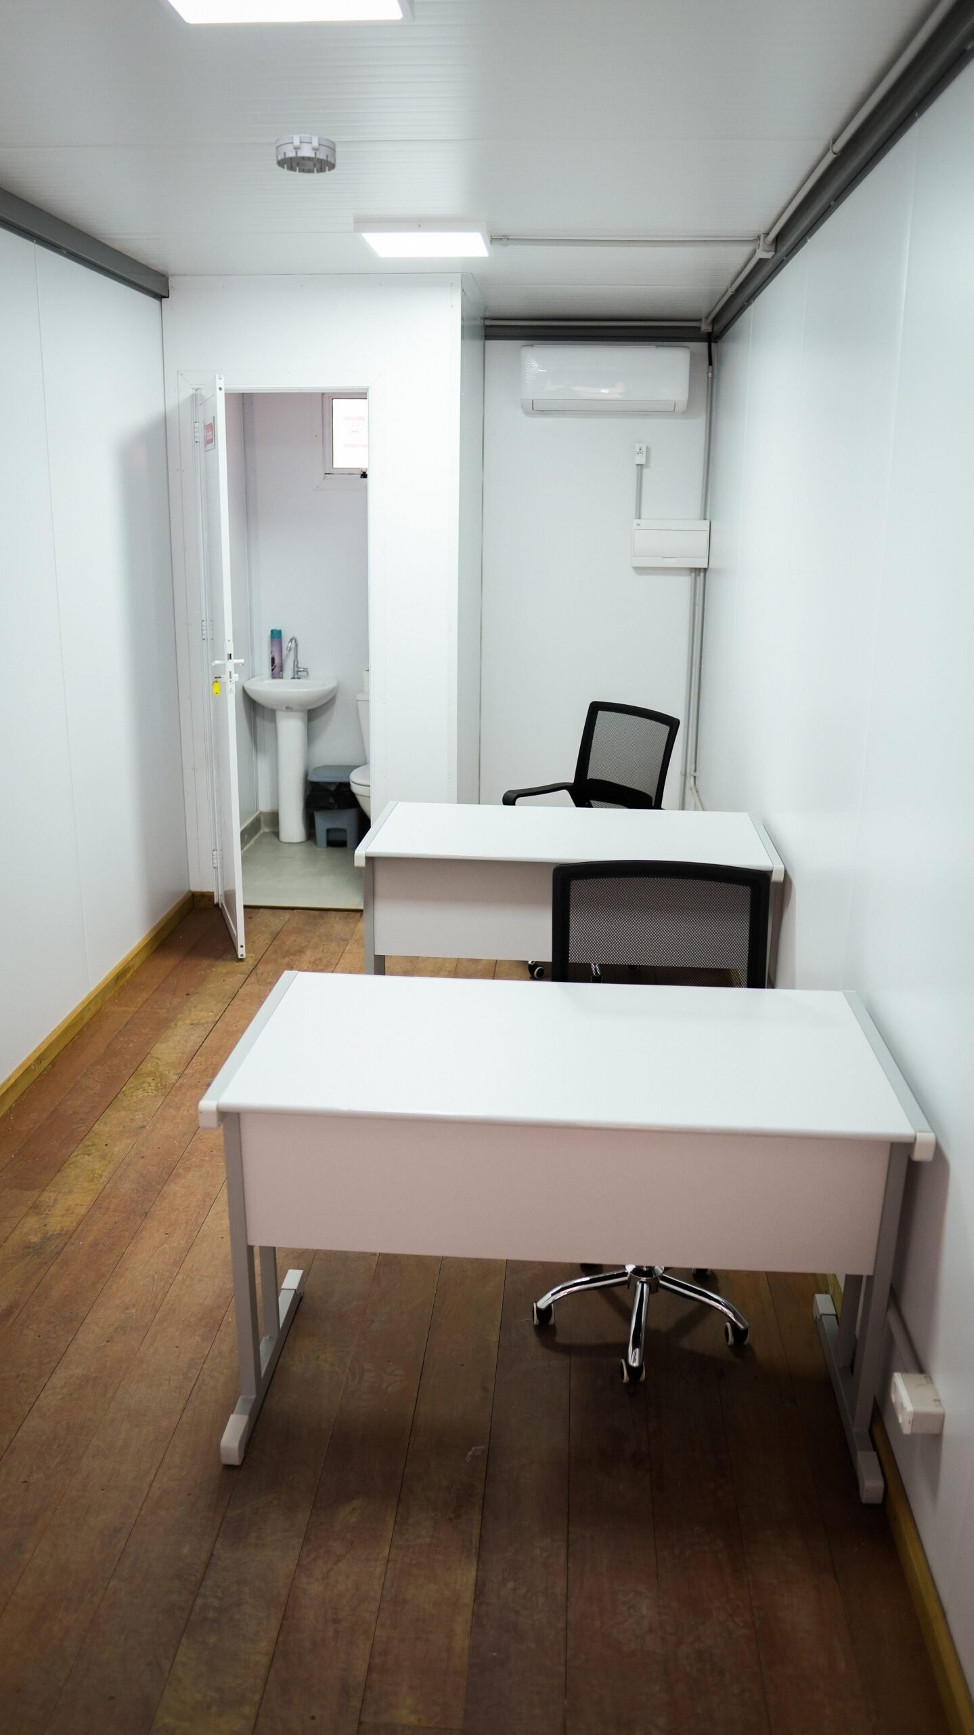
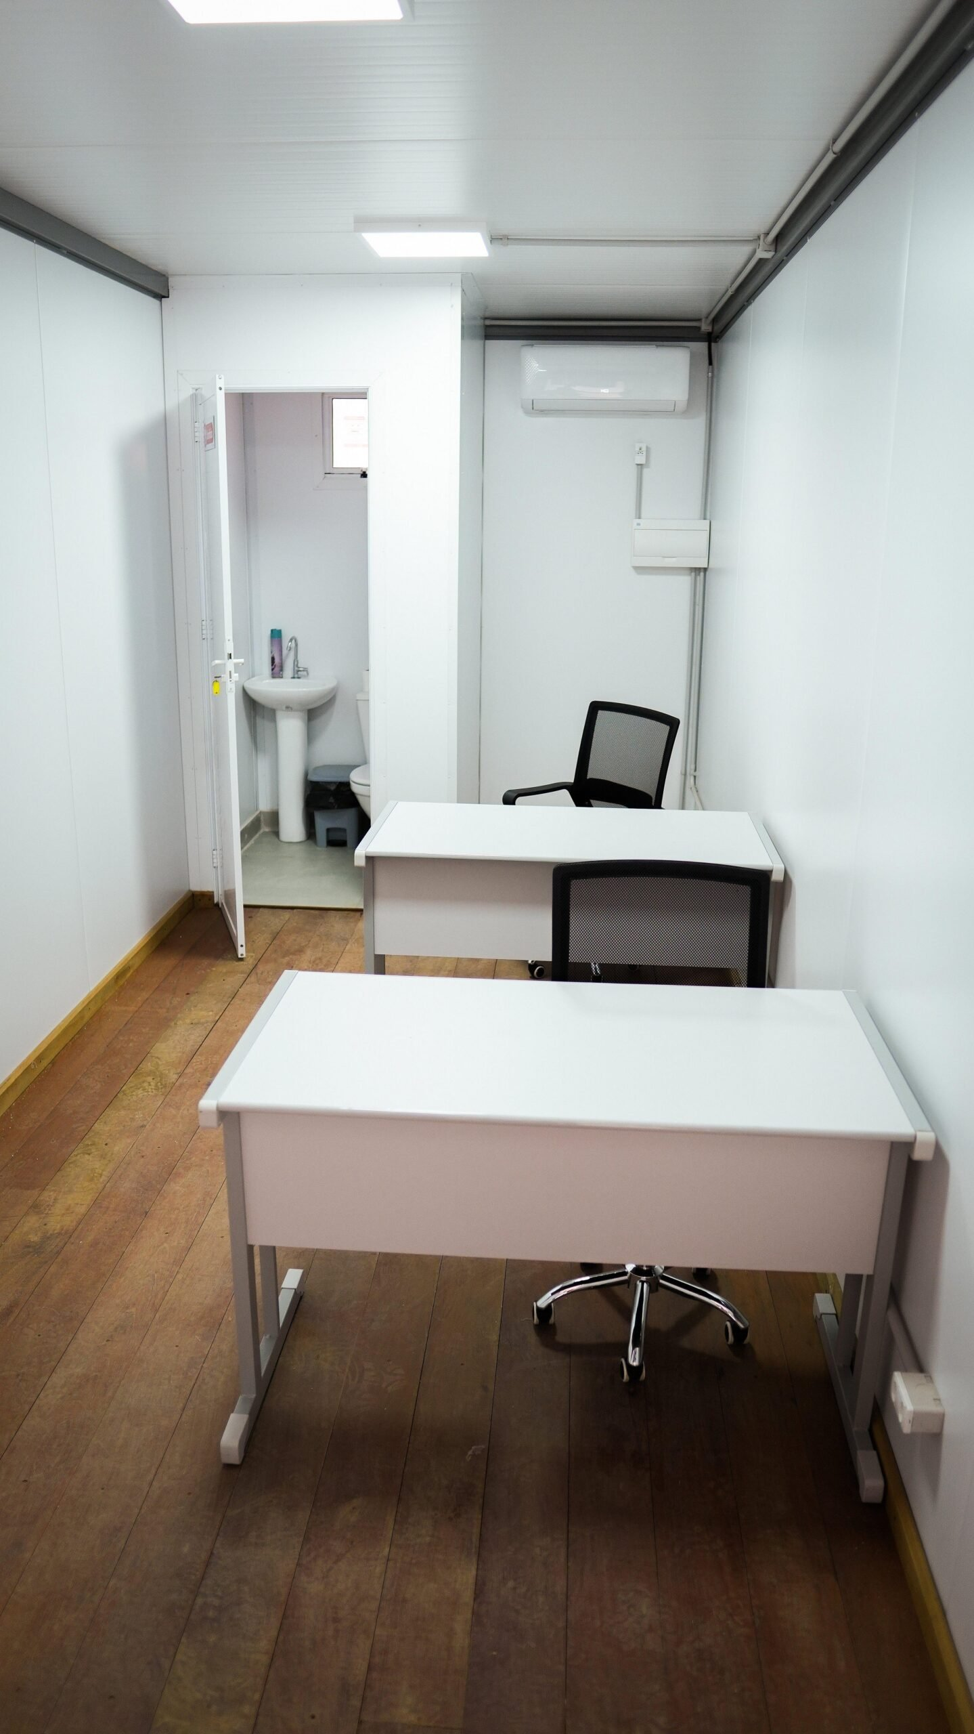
- smoke detector (306, 153)
